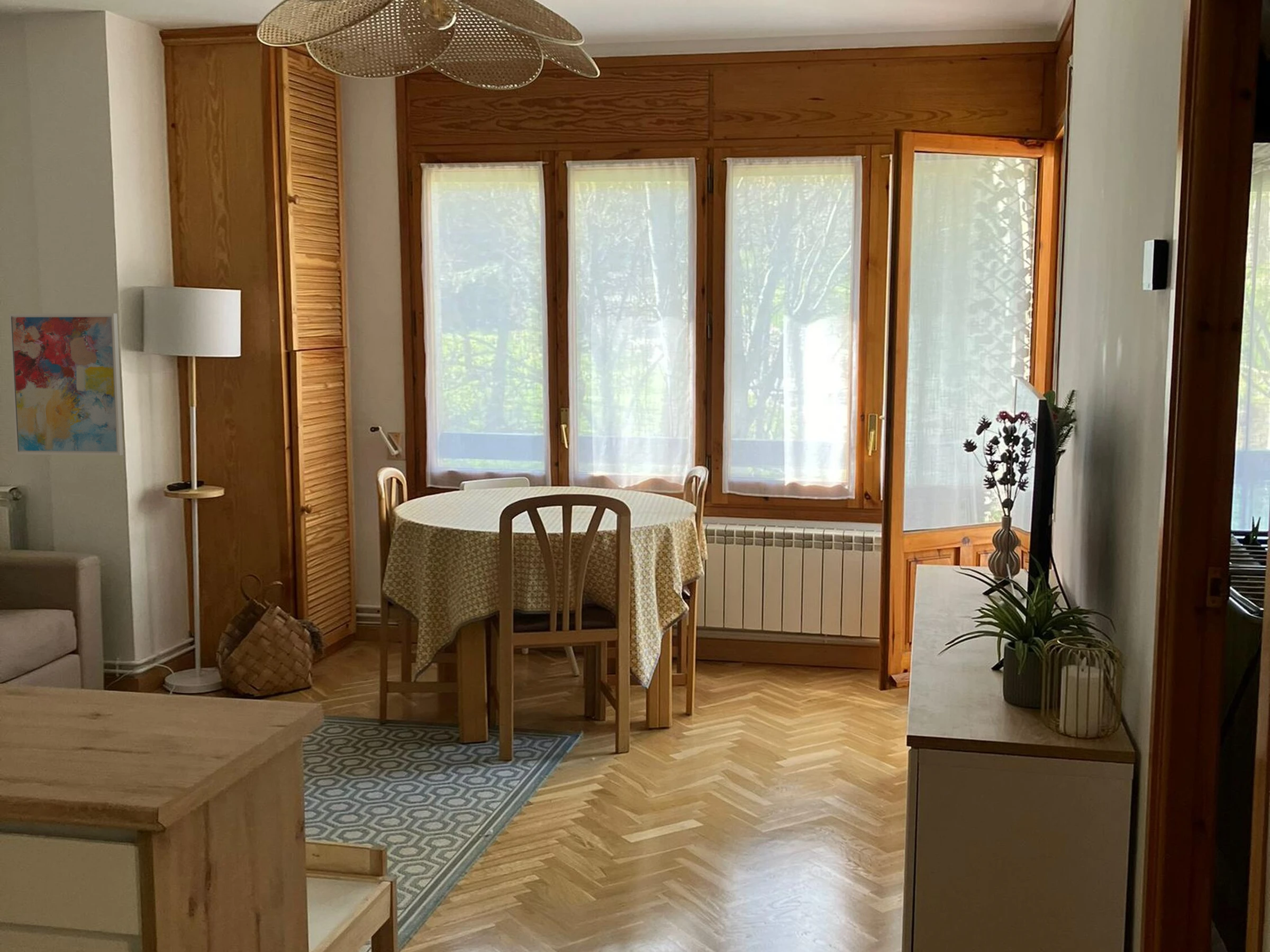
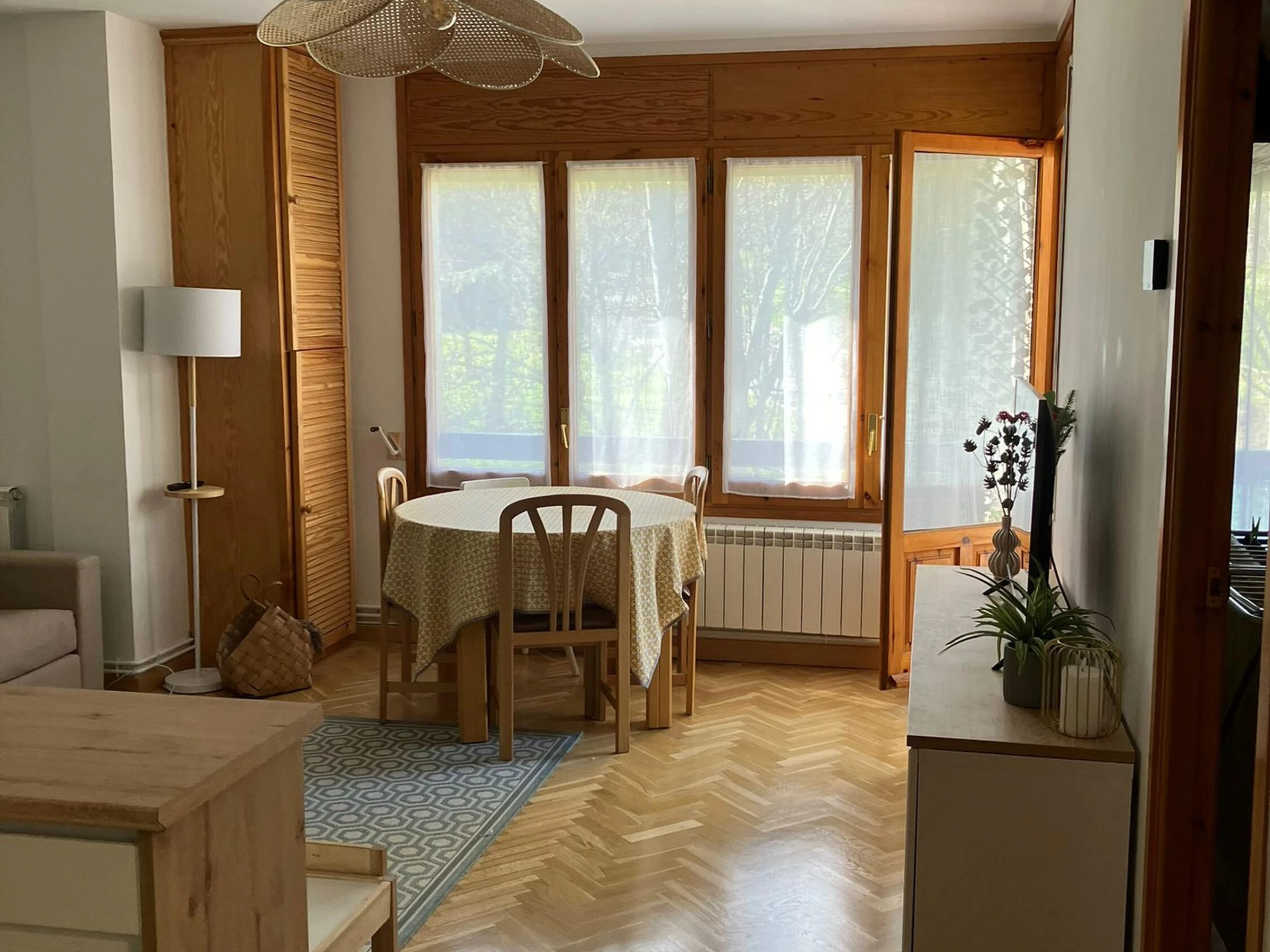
- wall art (66, 385)
